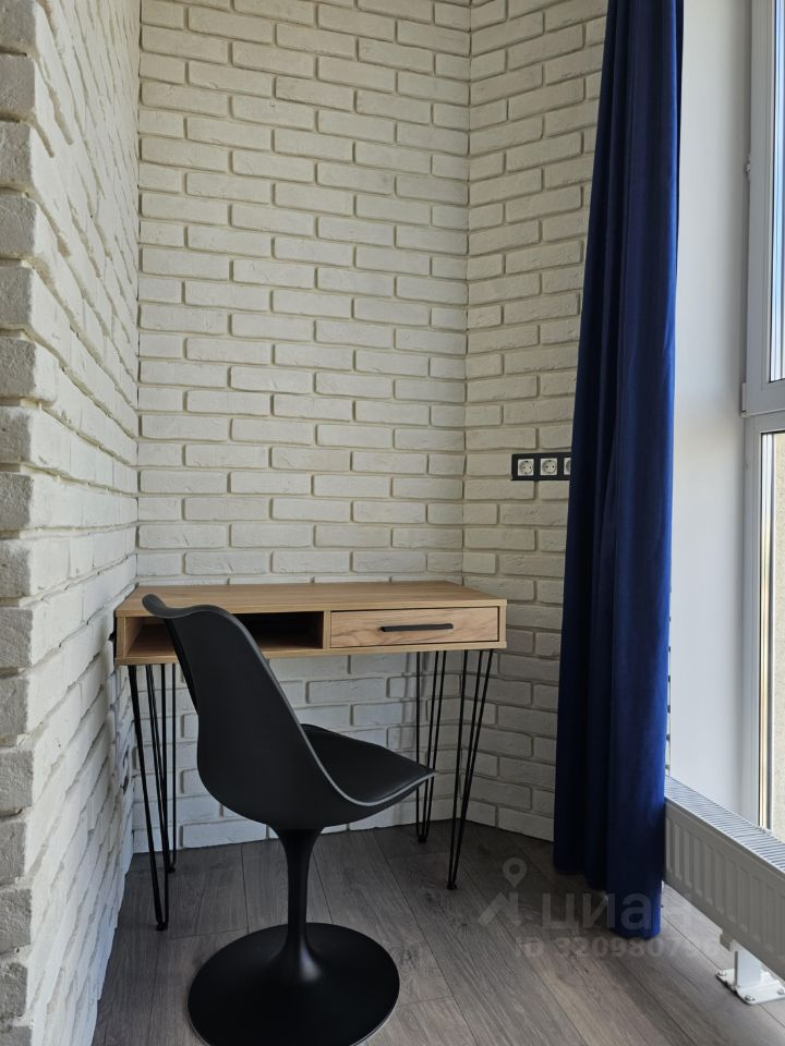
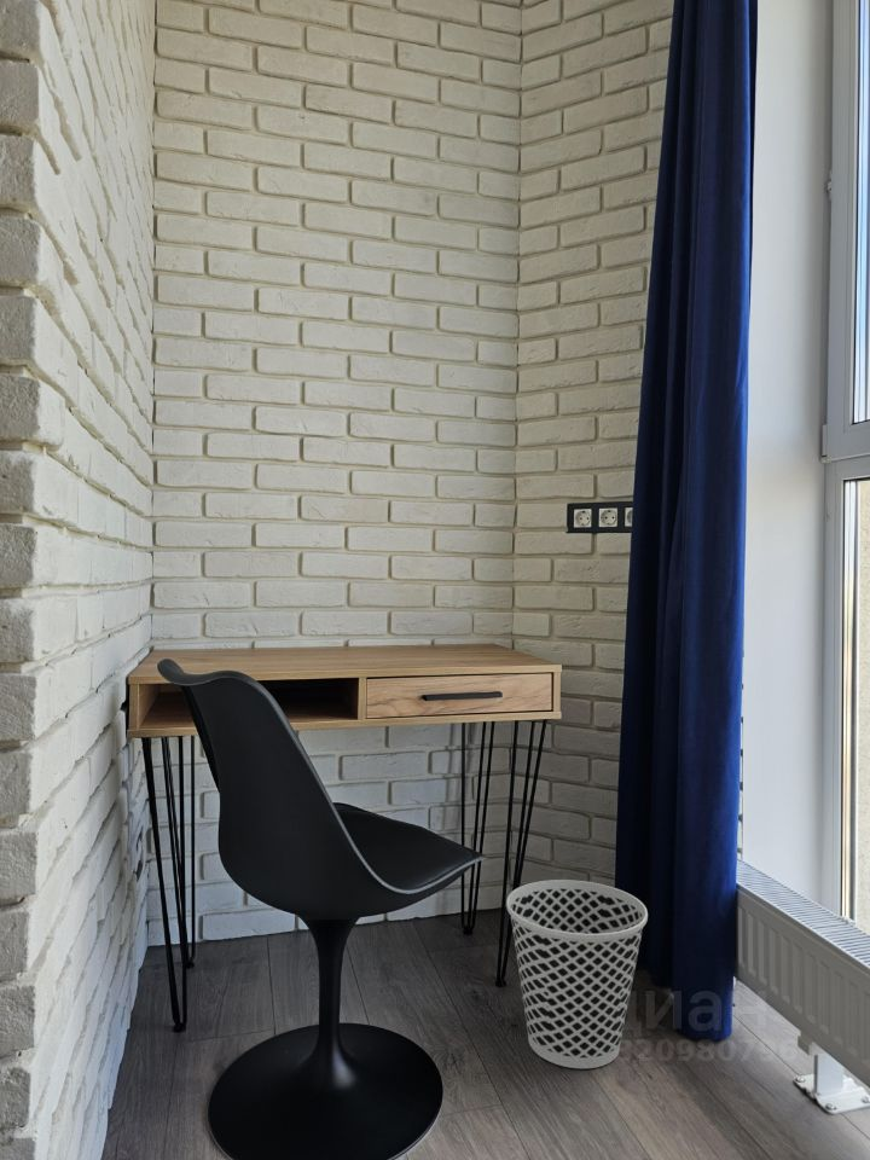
+ wastebasket (574, 973)
